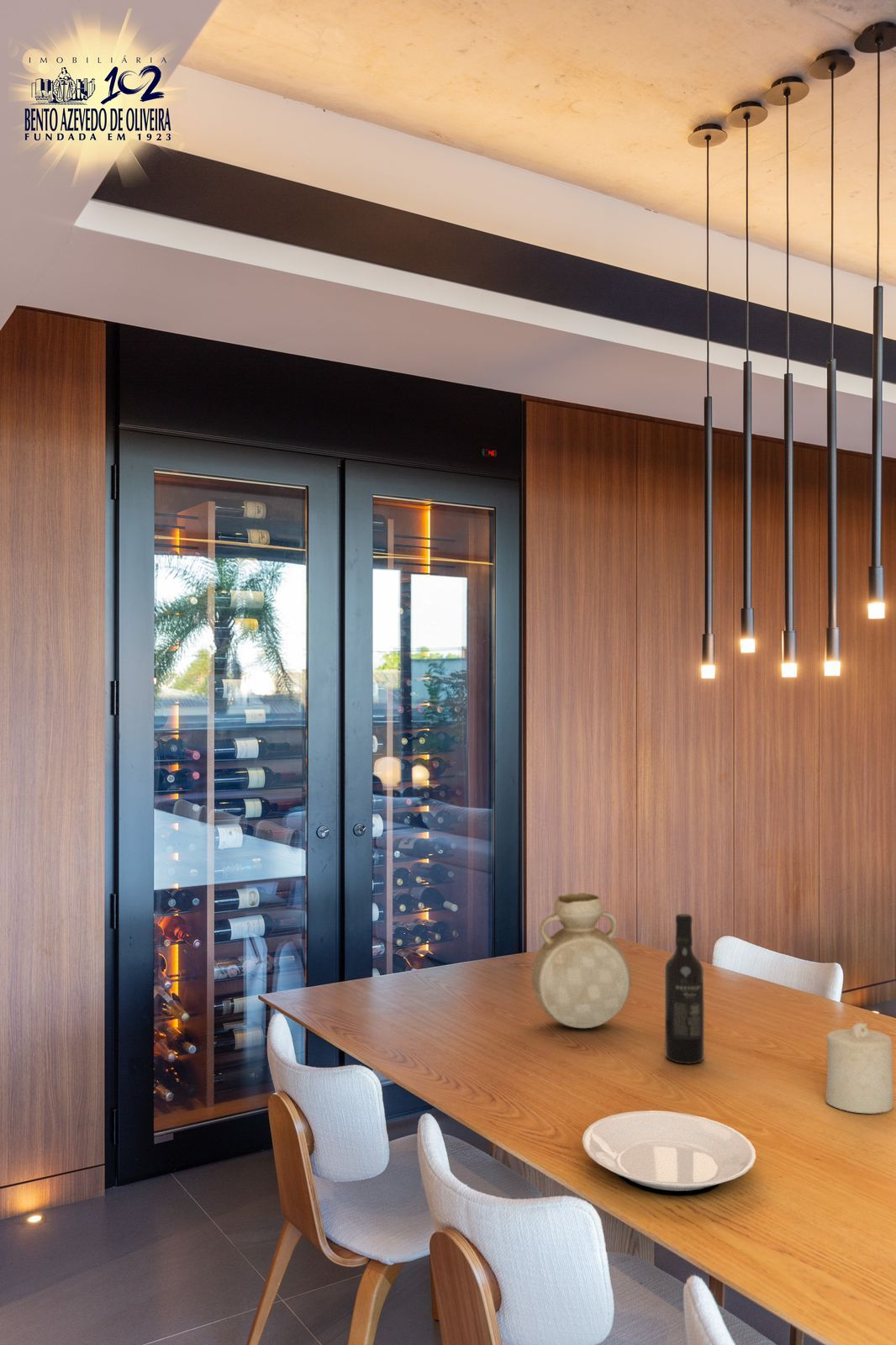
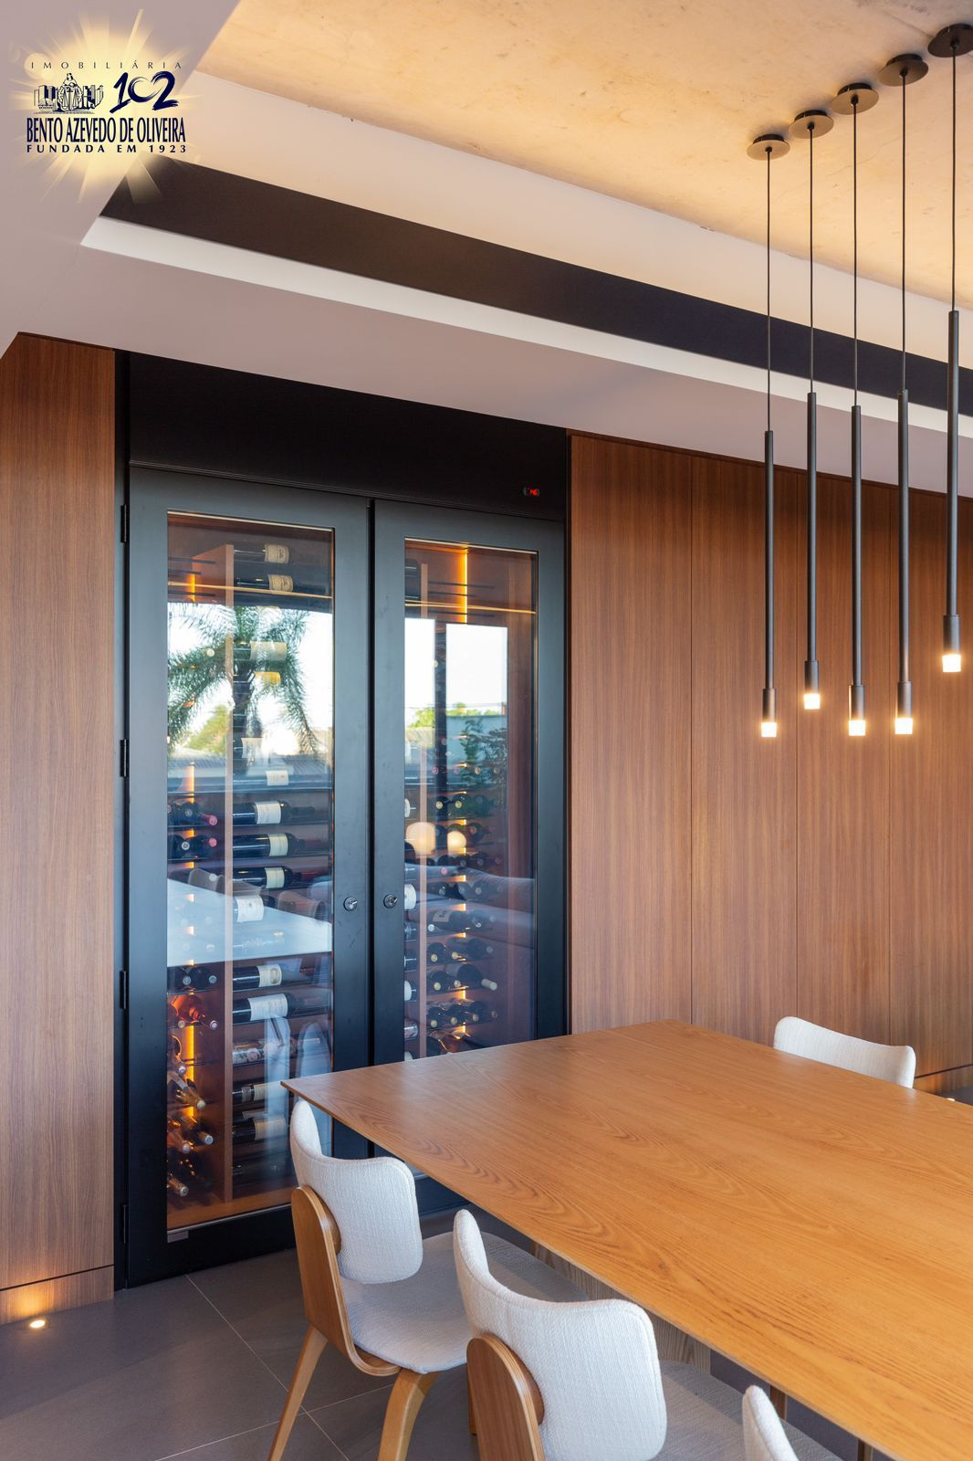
- candle (858, 1063)
- wine bottle (684, 986)
- vase (581, 961)
- plate (667, 1157)
